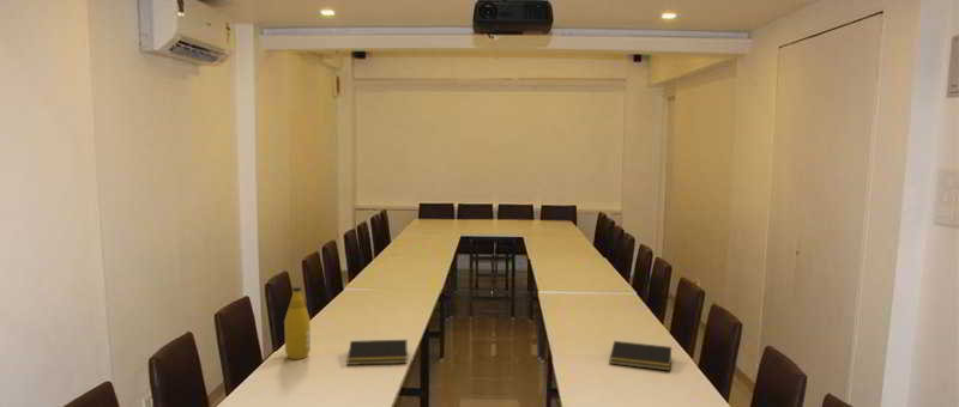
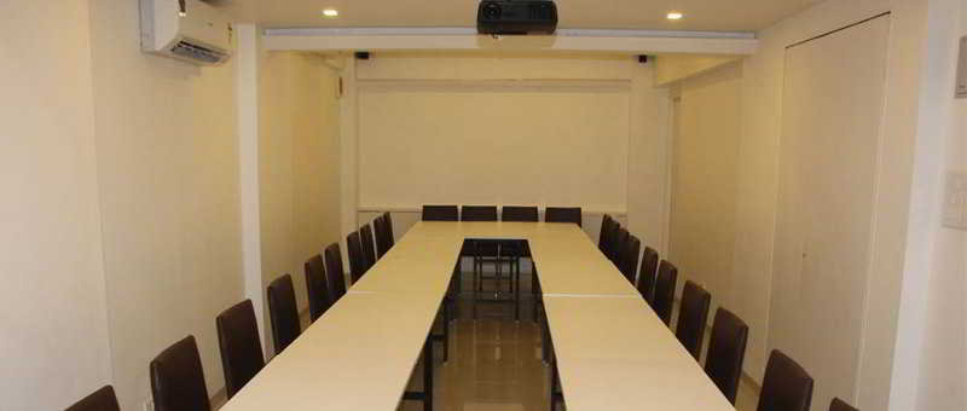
- notepad (640, 354)
- notepad (378, 351)
- bottle (297, 322)
